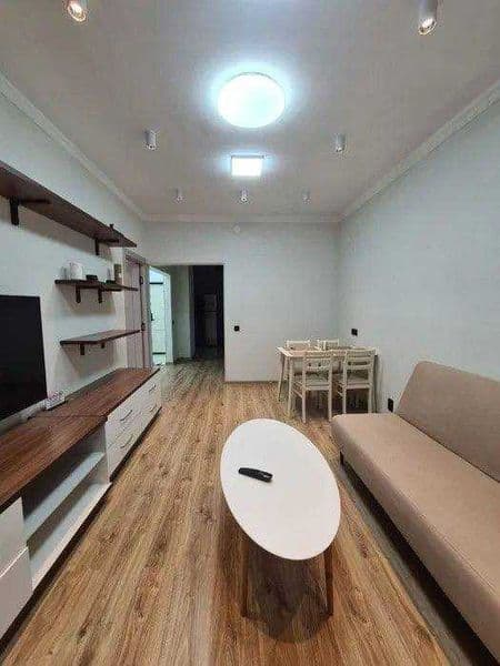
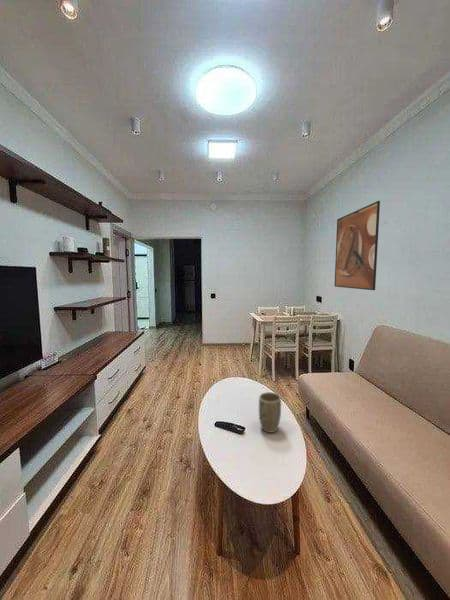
+ plant pot (269, 412)
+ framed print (353, 250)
